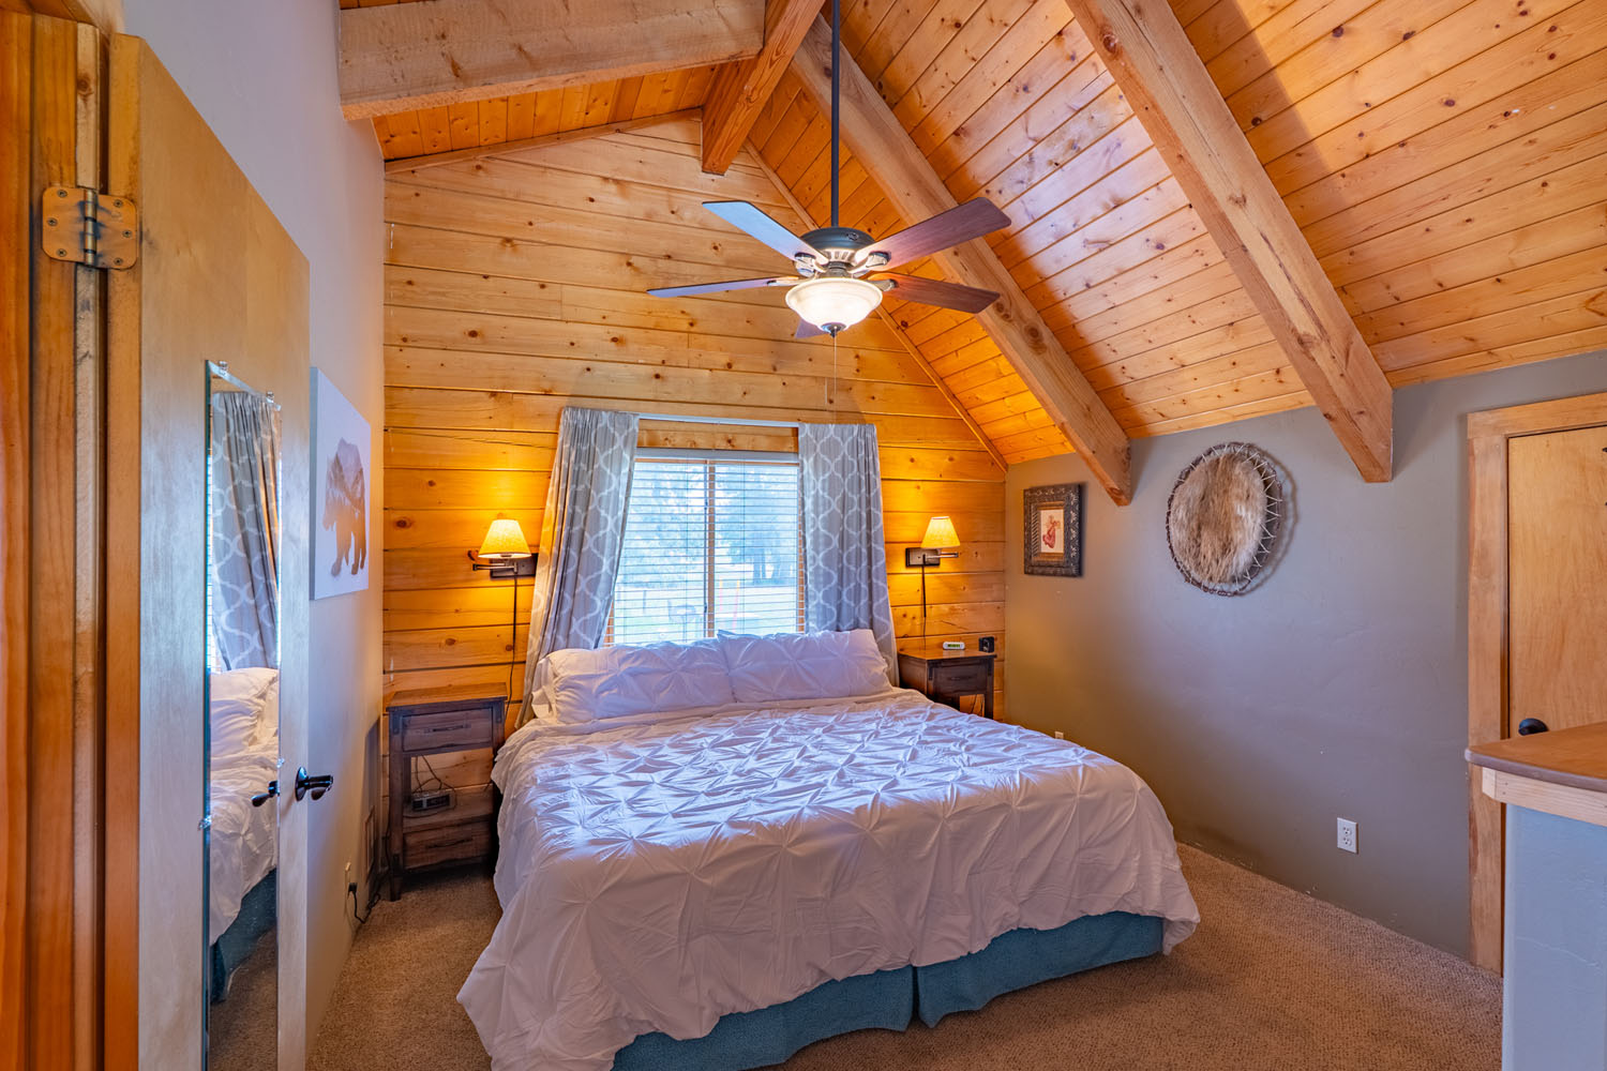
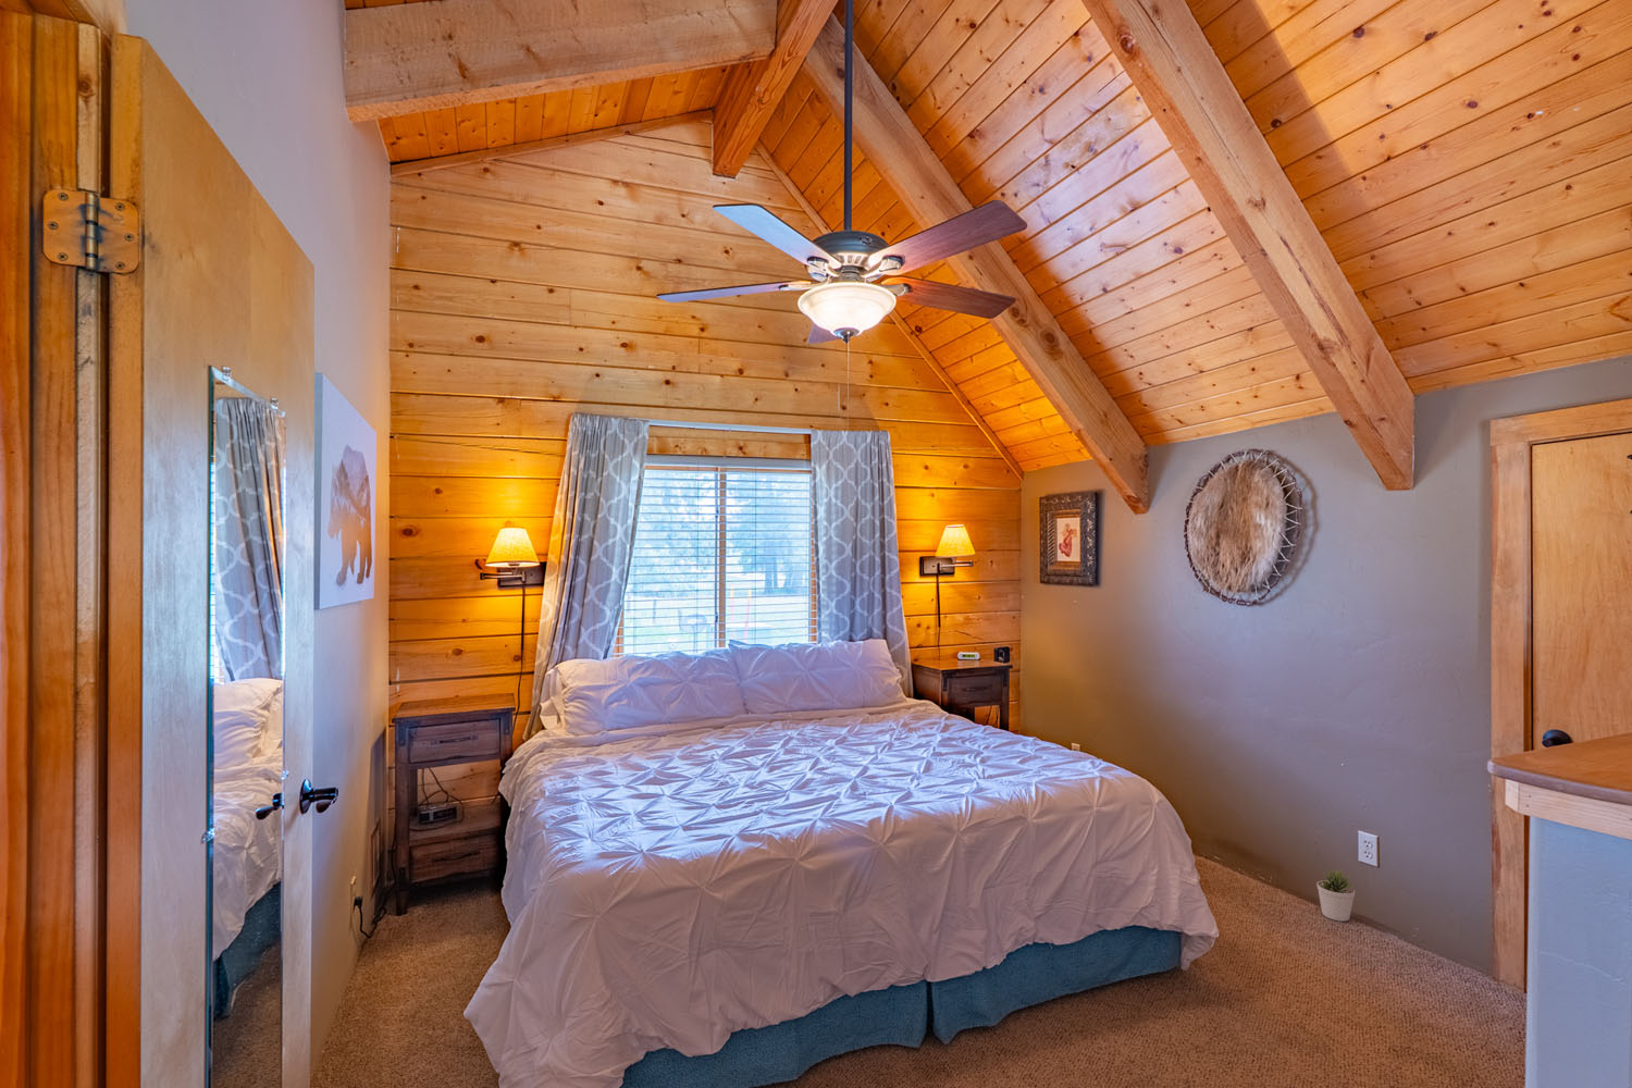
+ potted plant (1333, 891)
